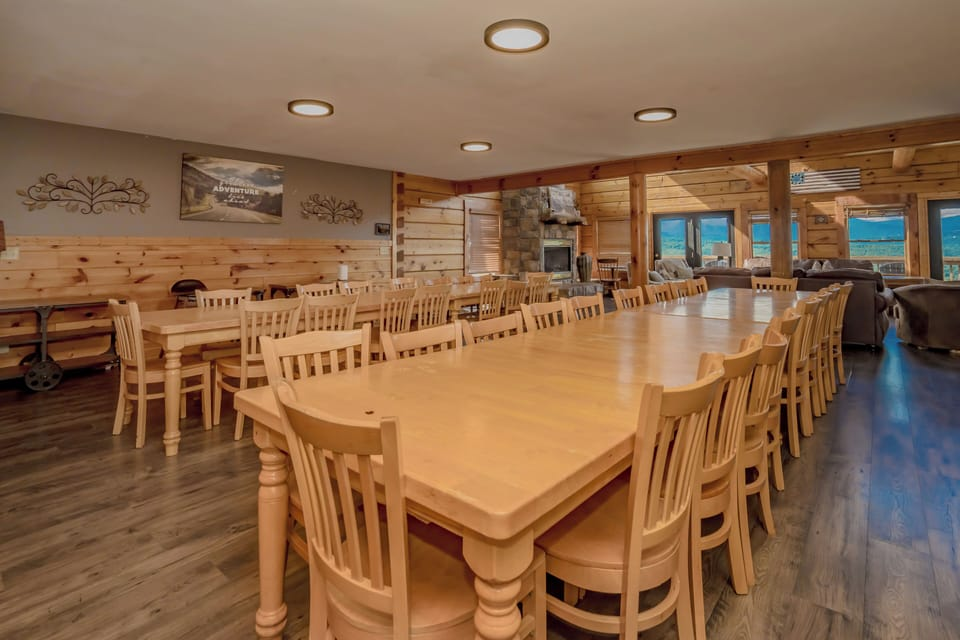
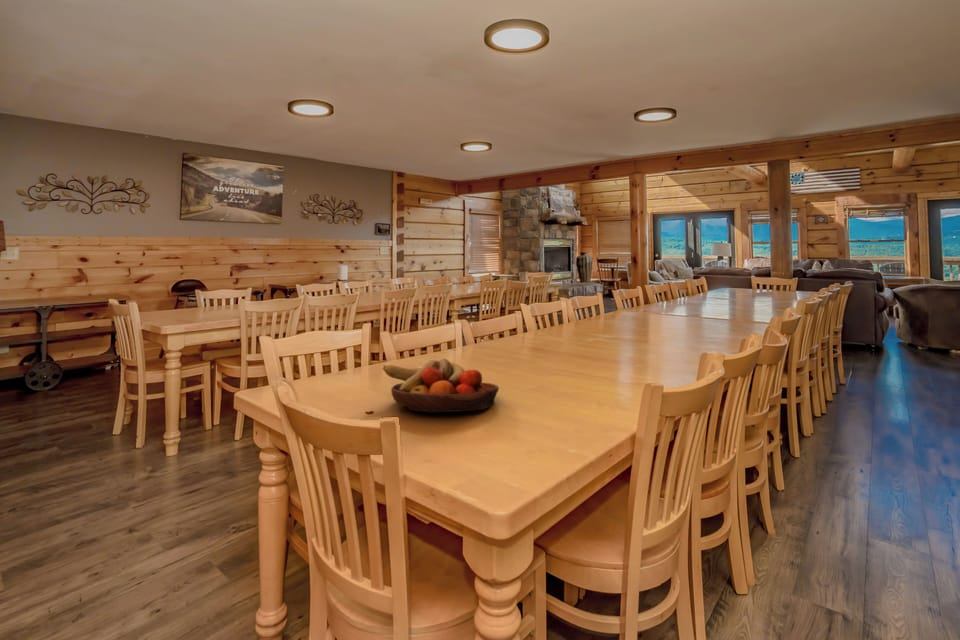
+ fruit bowl (444, 382)
